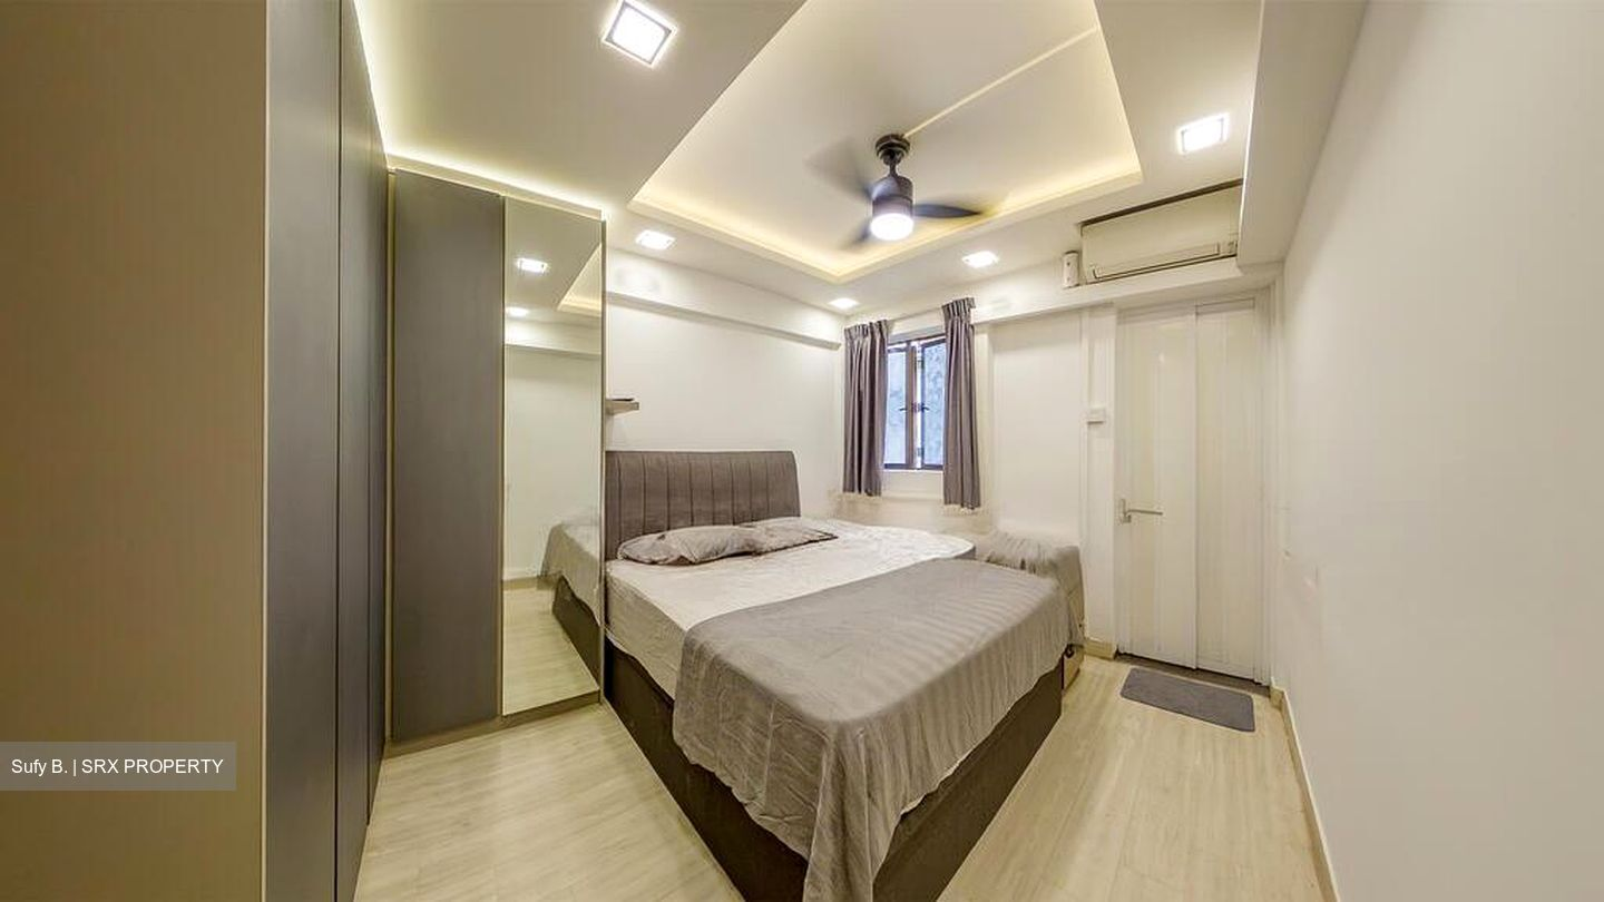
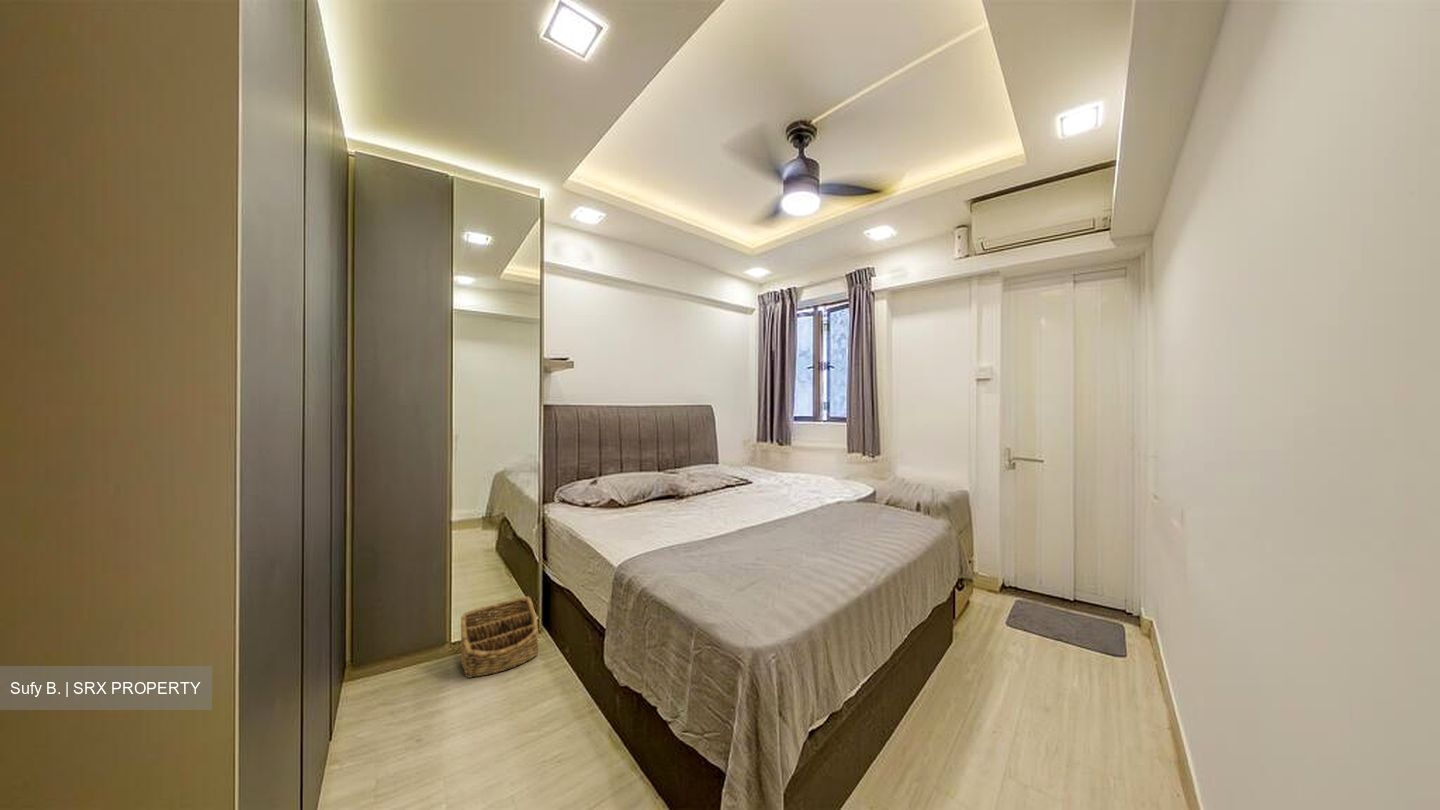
+ basket (500, 635)
